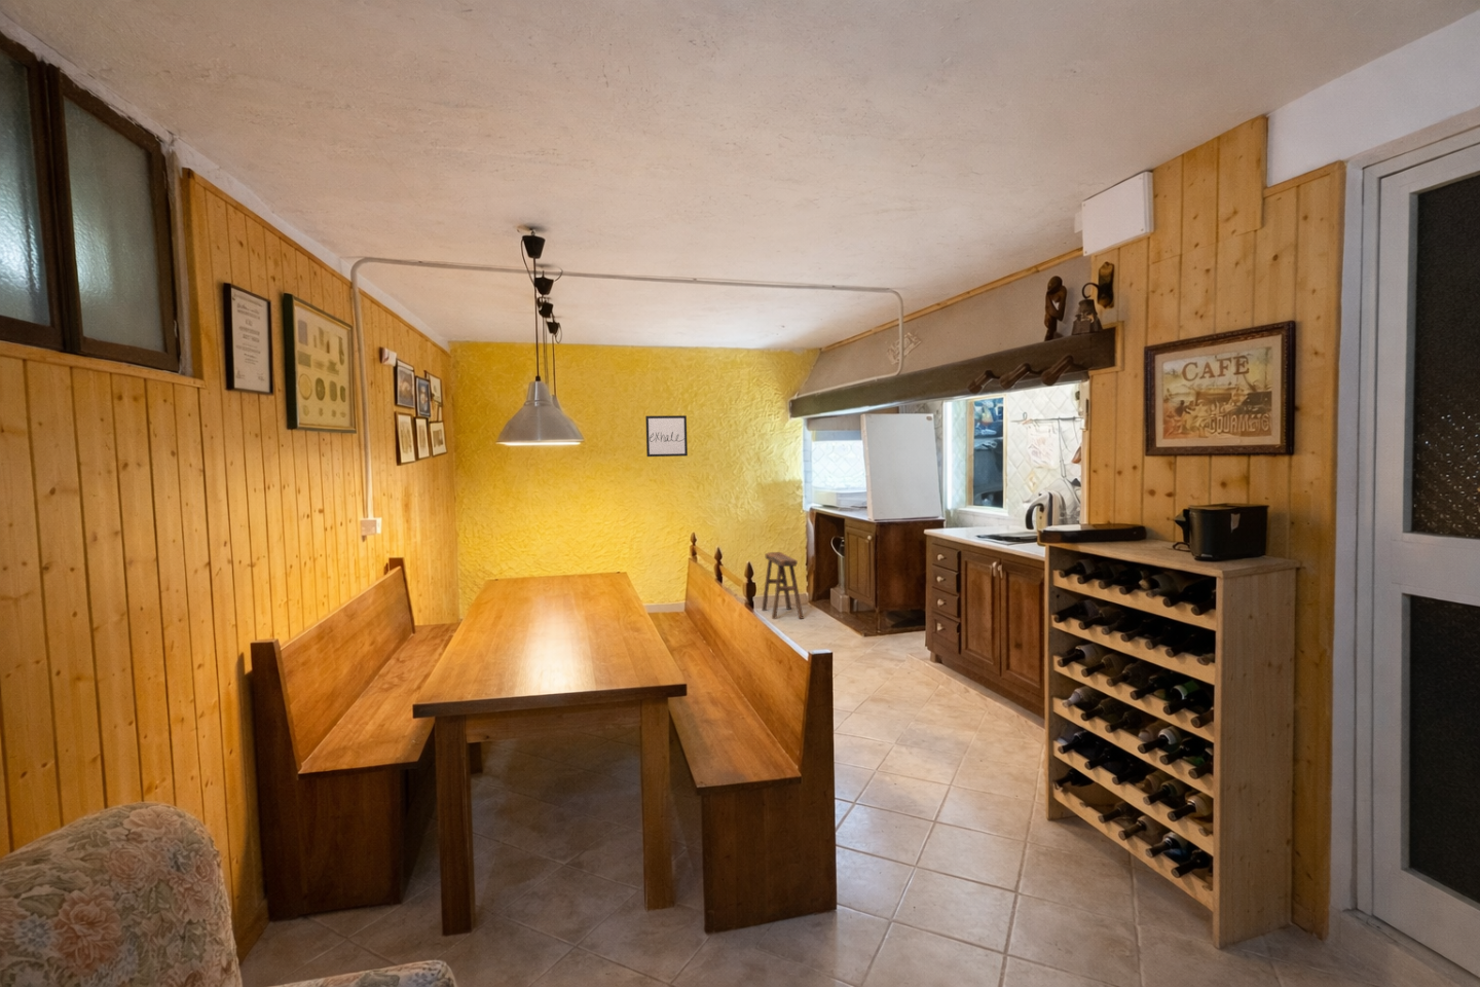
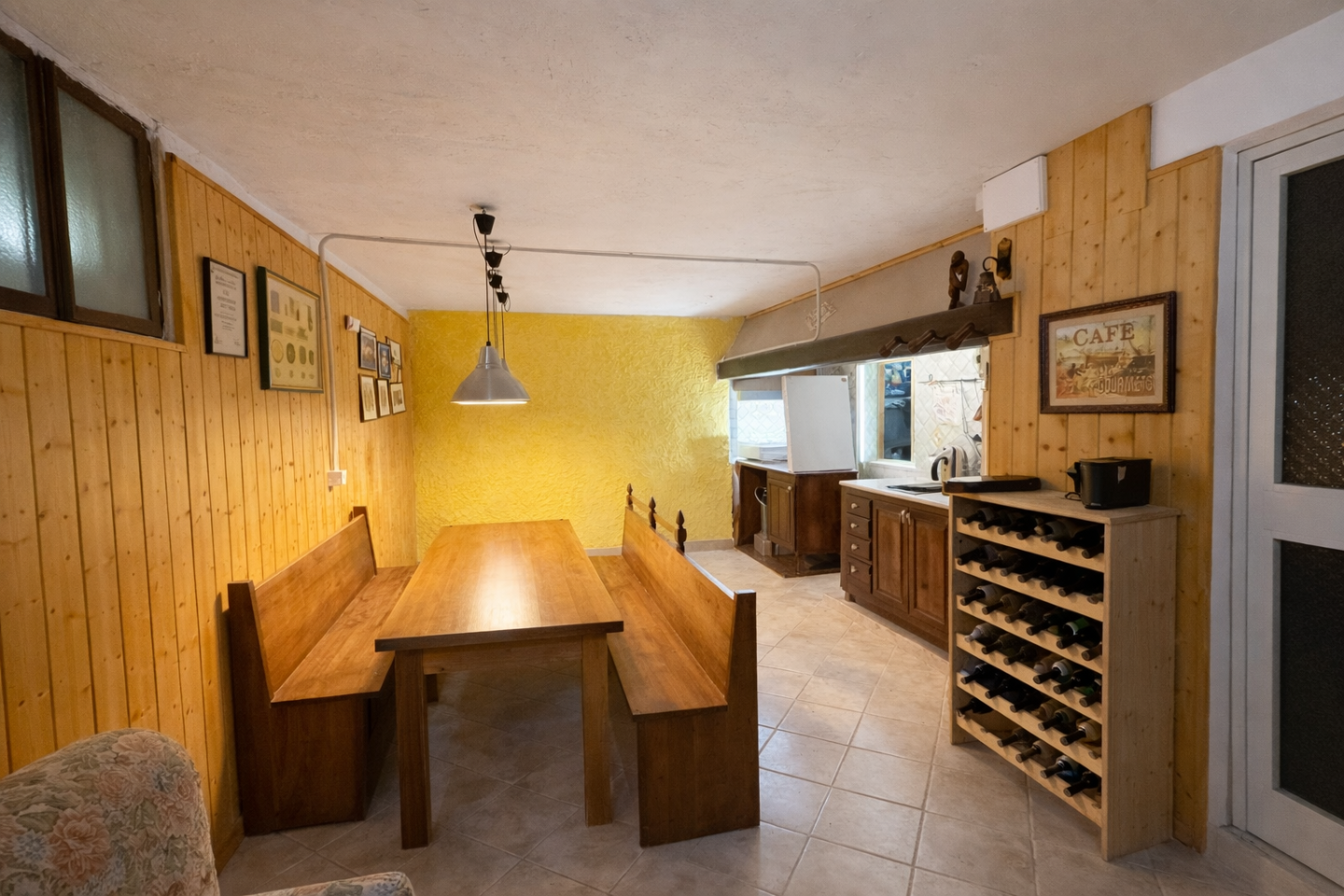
- stool (781, 583)
- wall art (666, 436)
